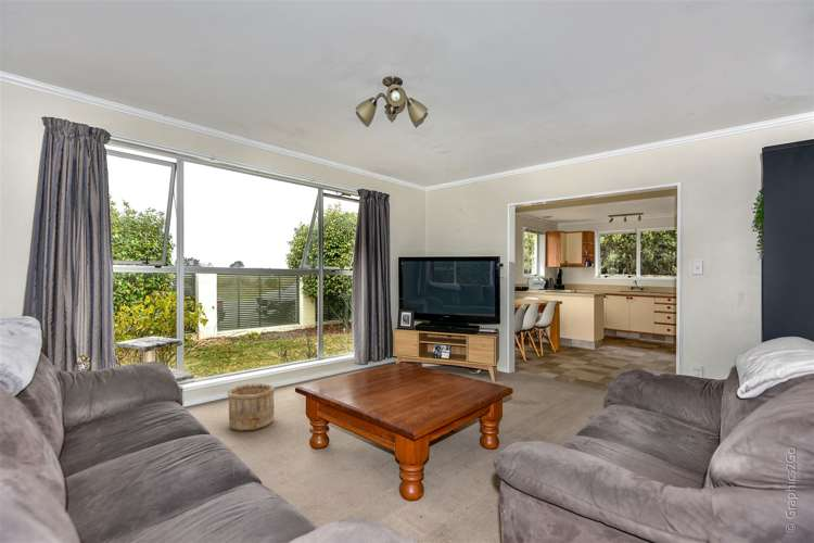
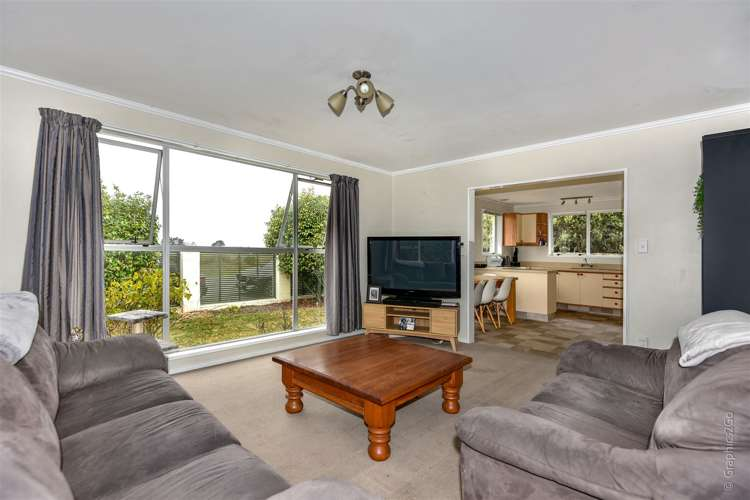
- wooden bucket (251, 406)
